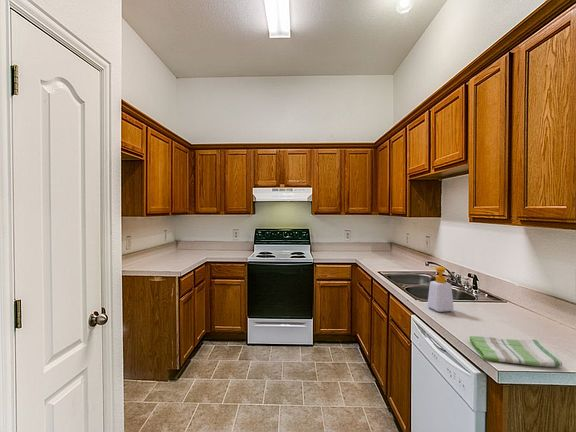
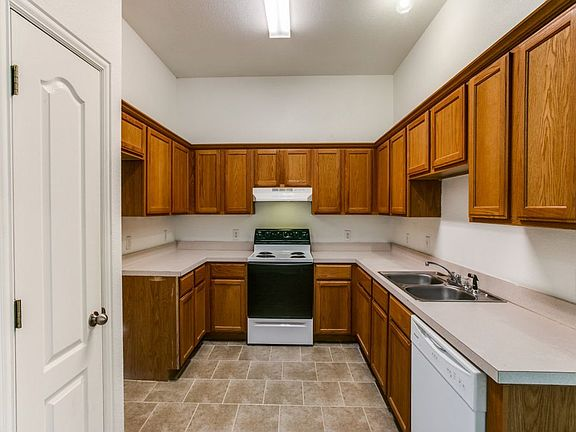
- dish towel (511, 349)
- soap bottle (437, 286)
